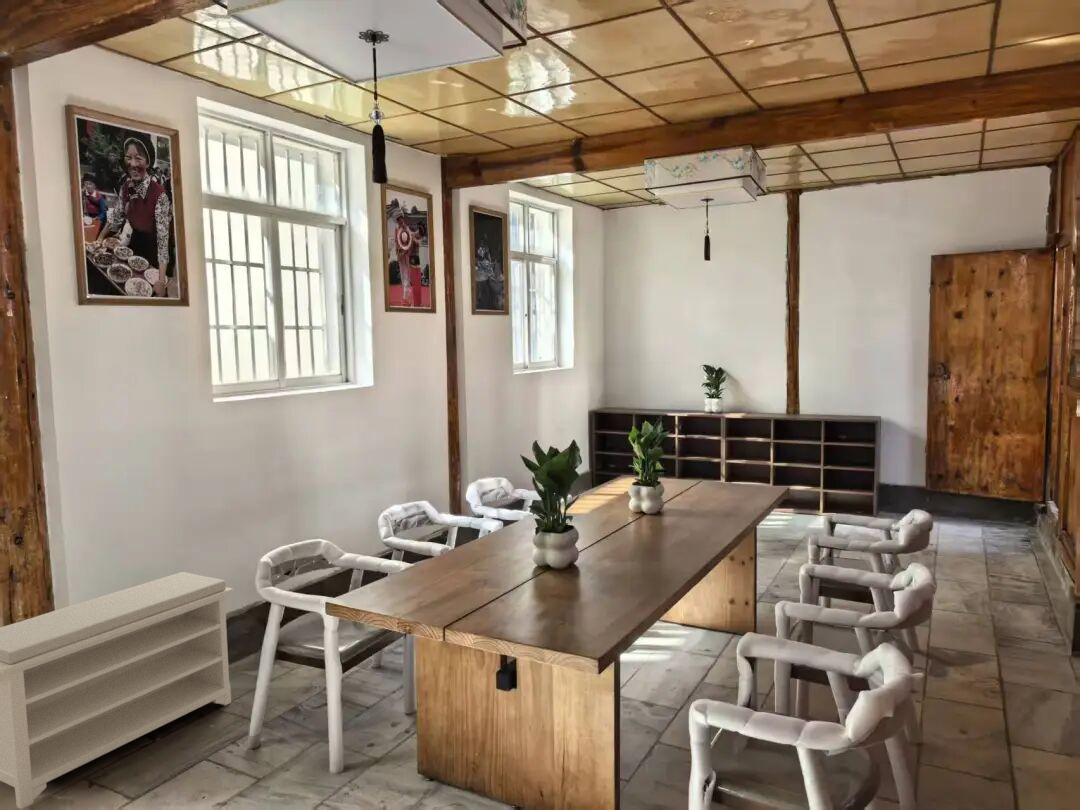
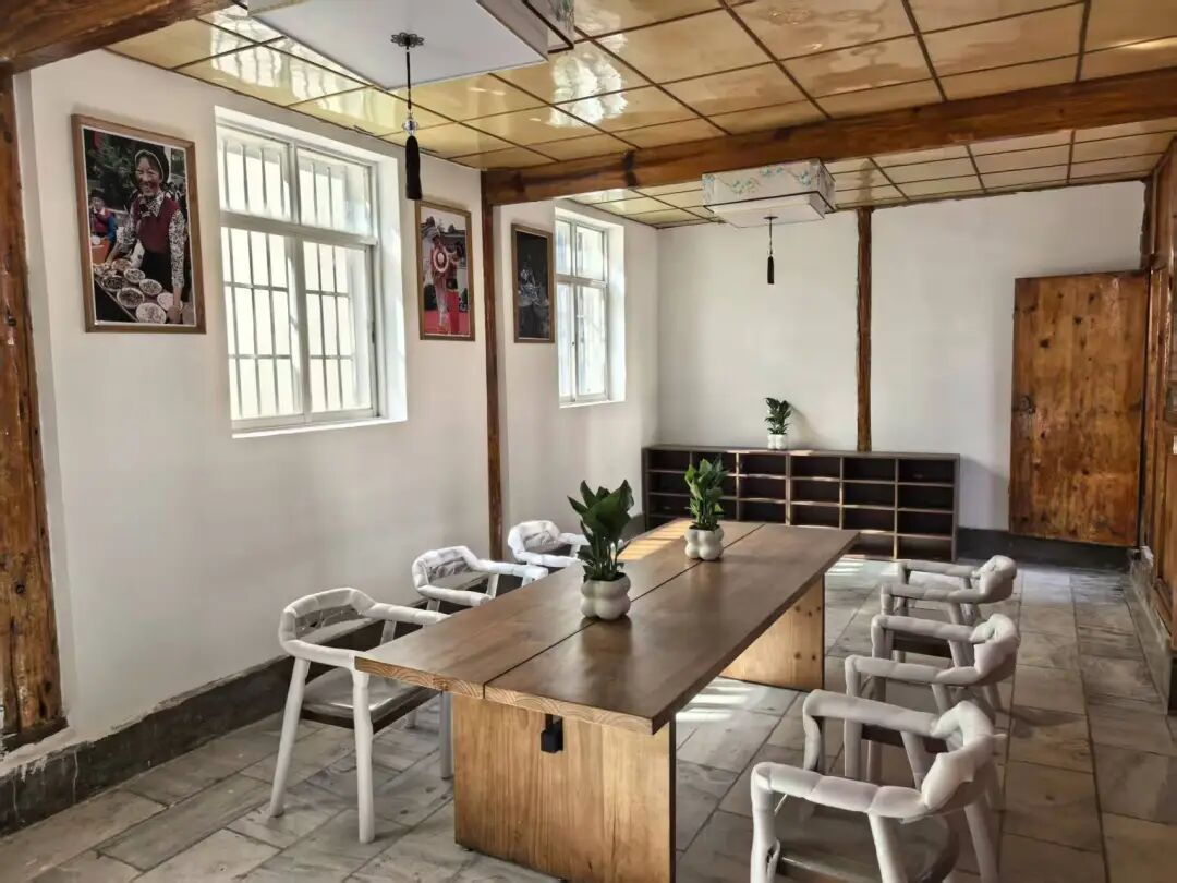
- bench (112, 673)
